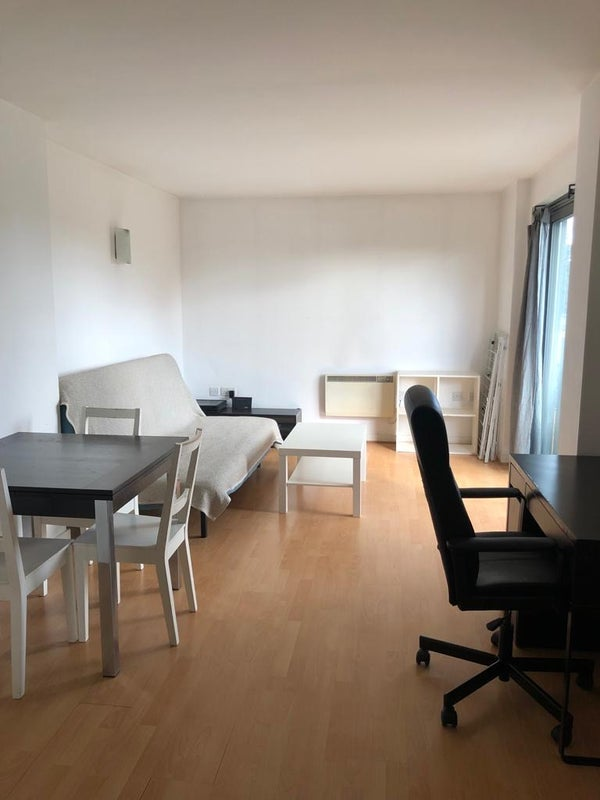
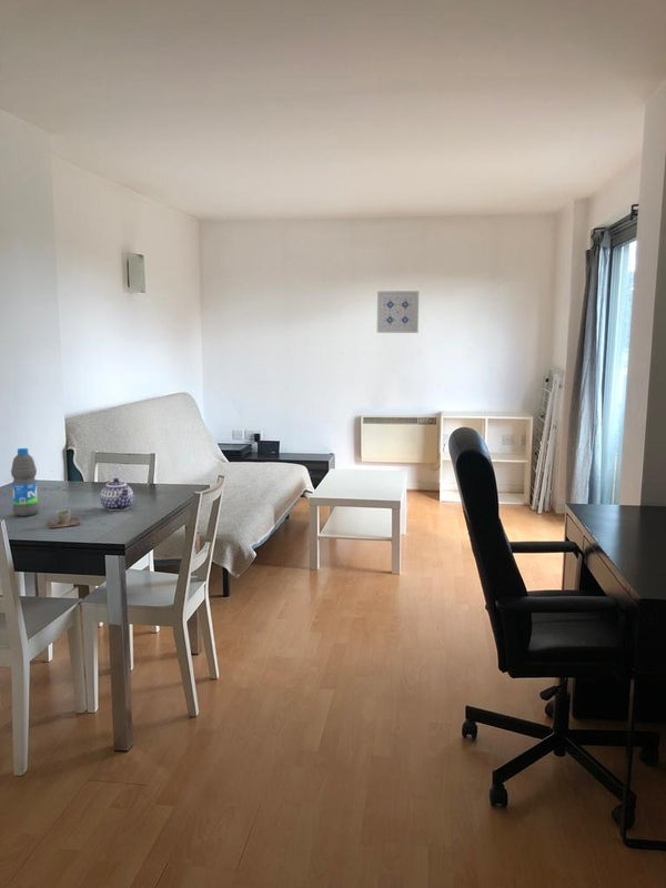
+ teapot (117, 493)
+ water bottle (23, 481)
+ cup (63, 517)
+ wall art (397, 312)
